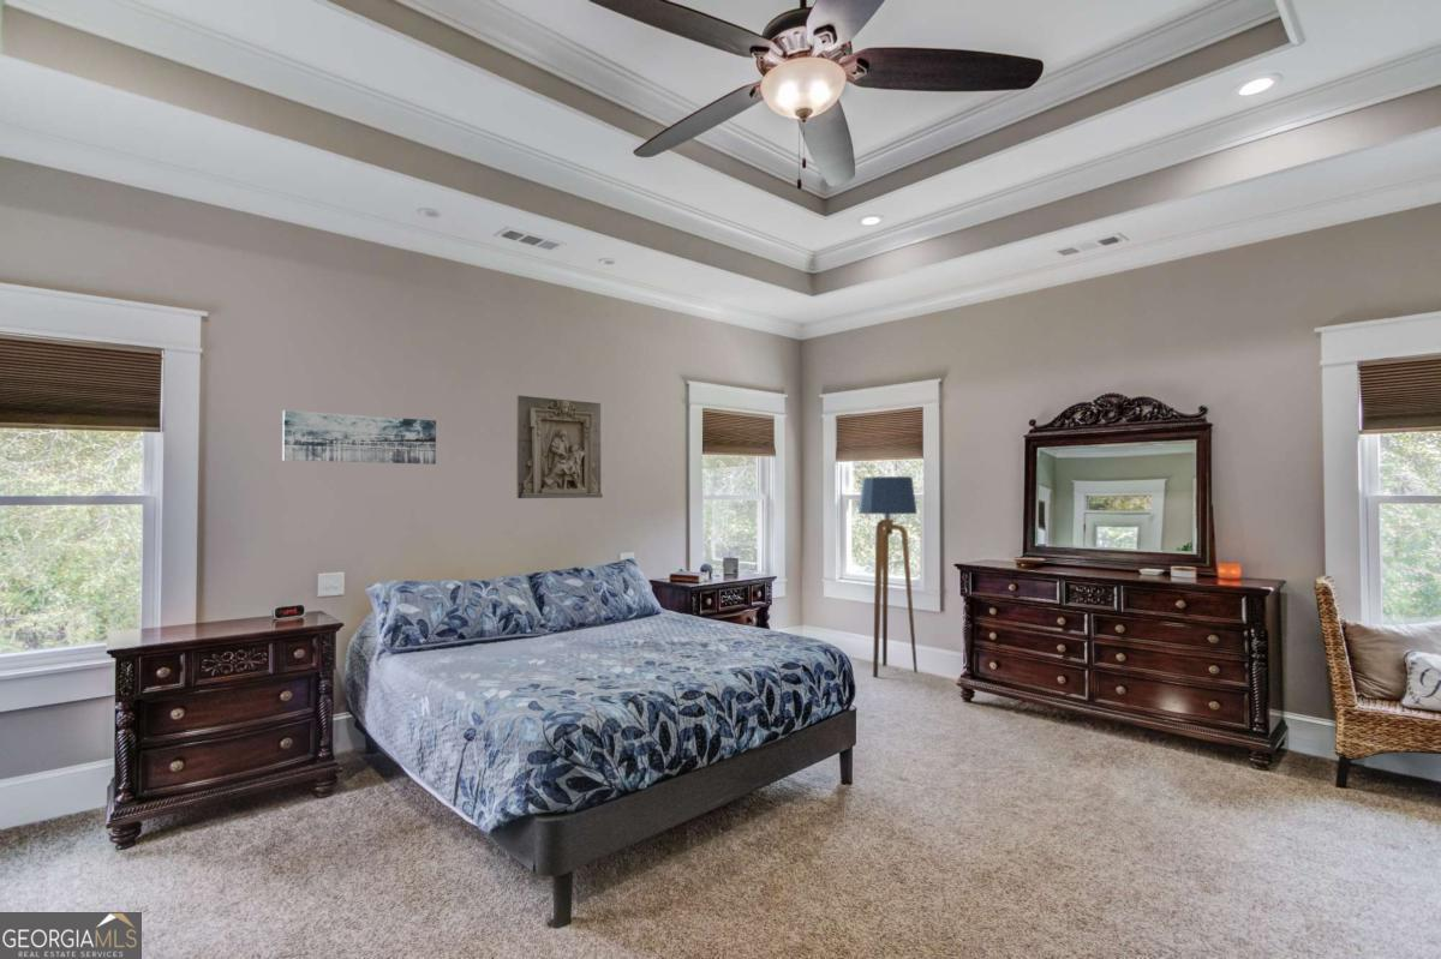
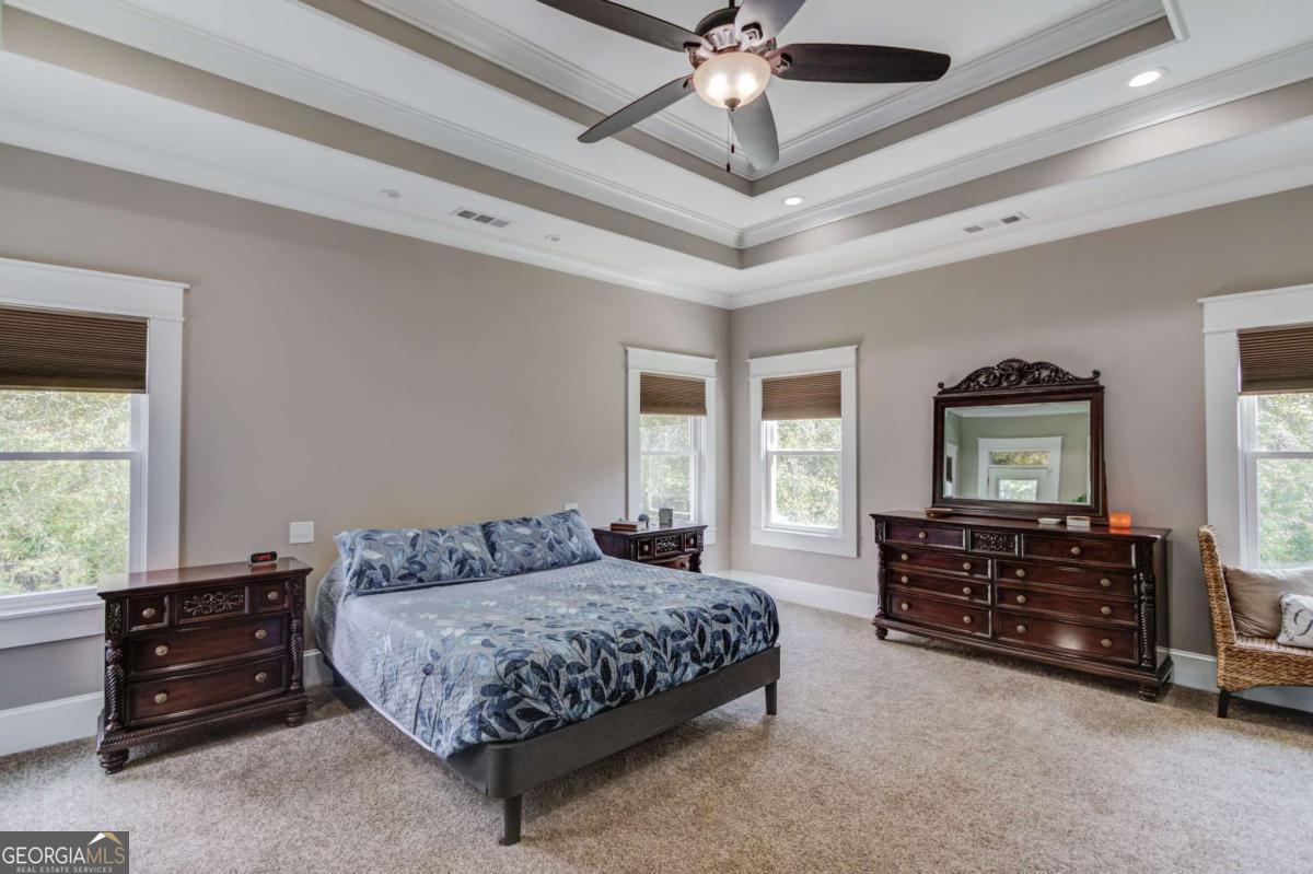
- relief panel (563, 448)
- floor lamp (887, 574)
- wall art (364, 438)
